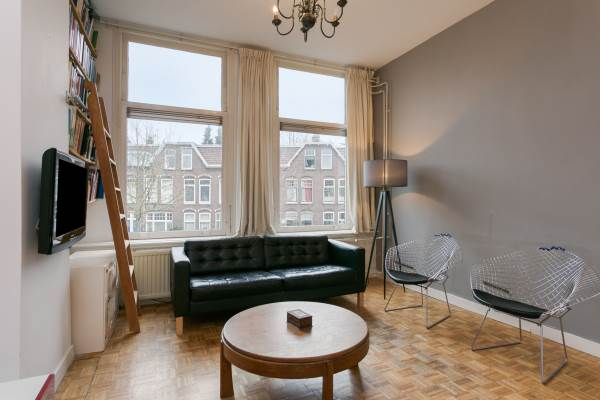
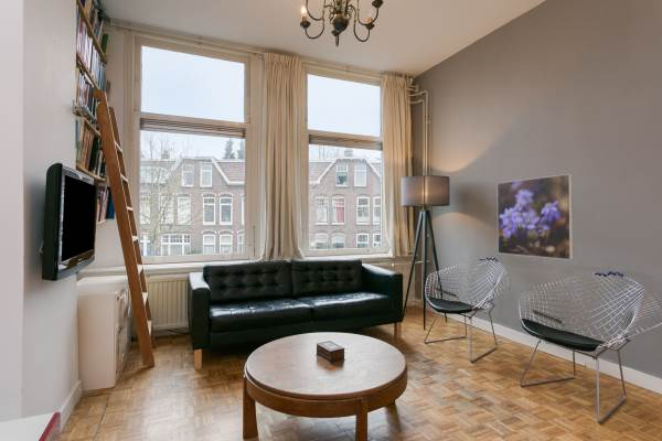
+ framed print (531, 217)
